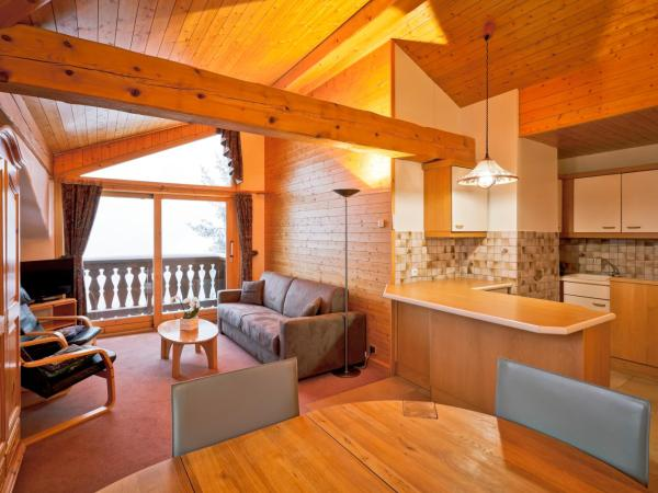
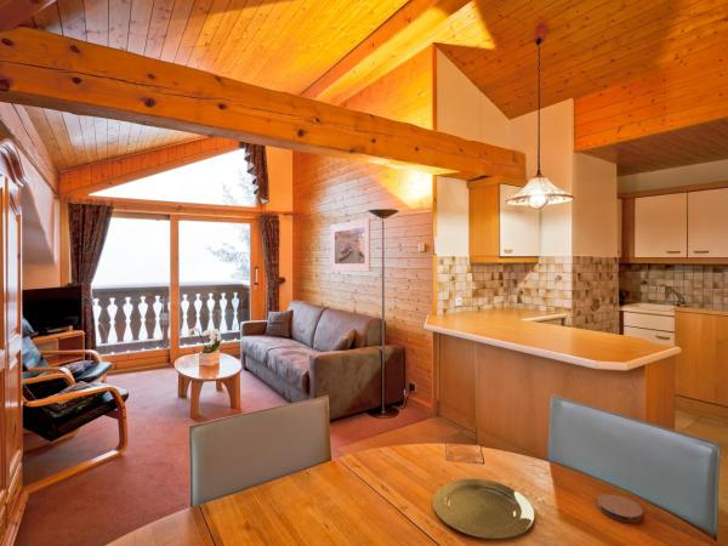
+ plate (482, 505)
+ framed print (348, 246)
+ coaster (619, 507)
